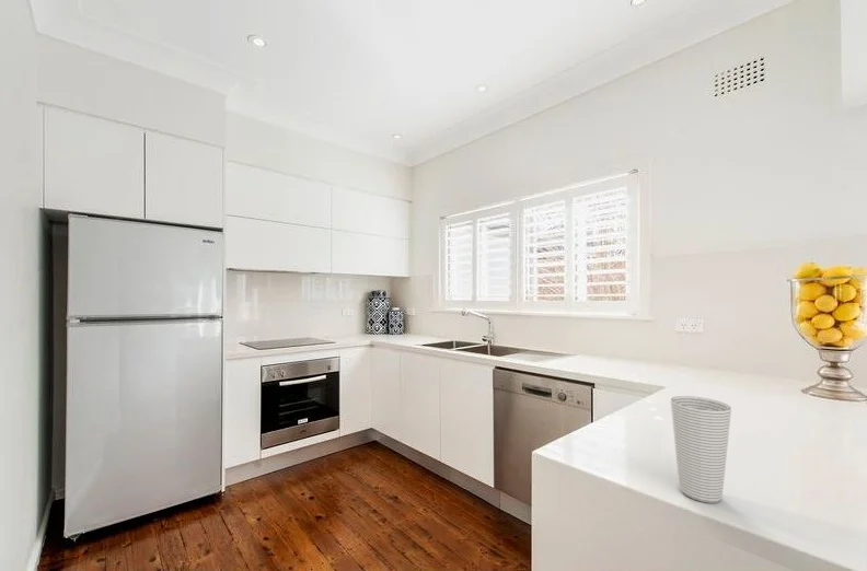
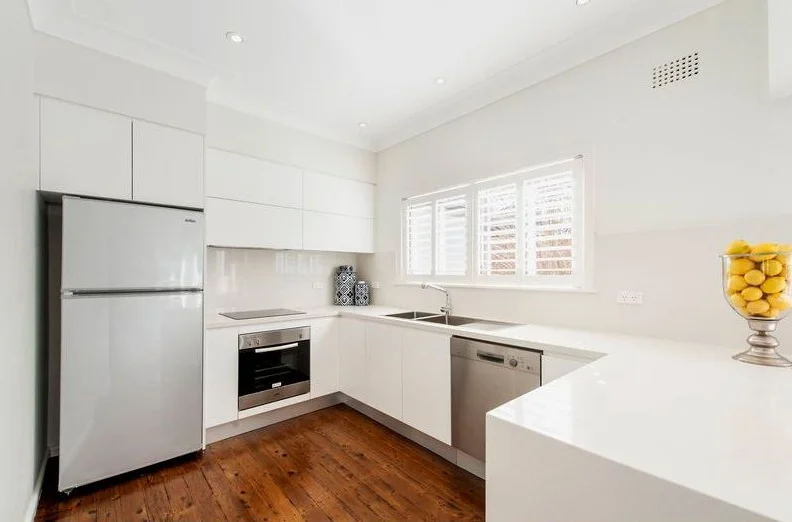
- cup (700, 447)
